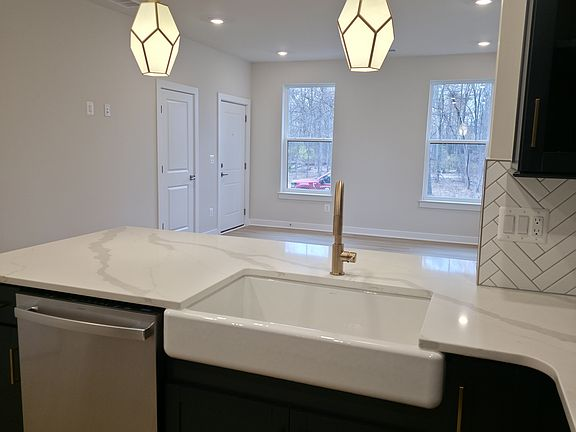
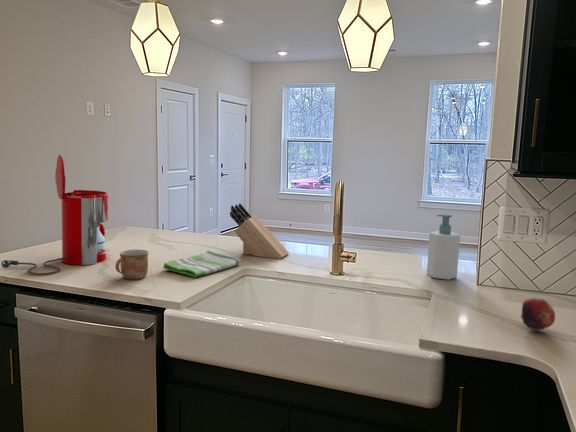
+ dish towel (202, 262)
+ mug (131, 265)
+ fruit (537, 314)
+ coffee maker (62, 210)
+ soap bottle (443, 245)
+ knife block (258, 229)
